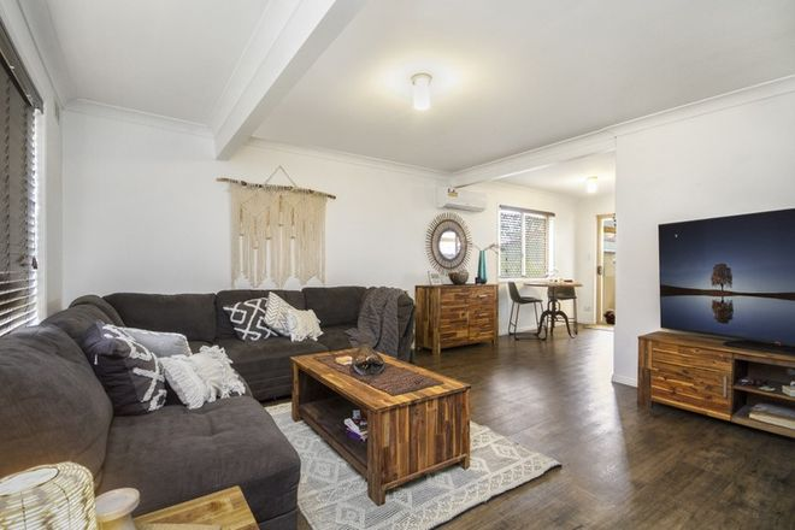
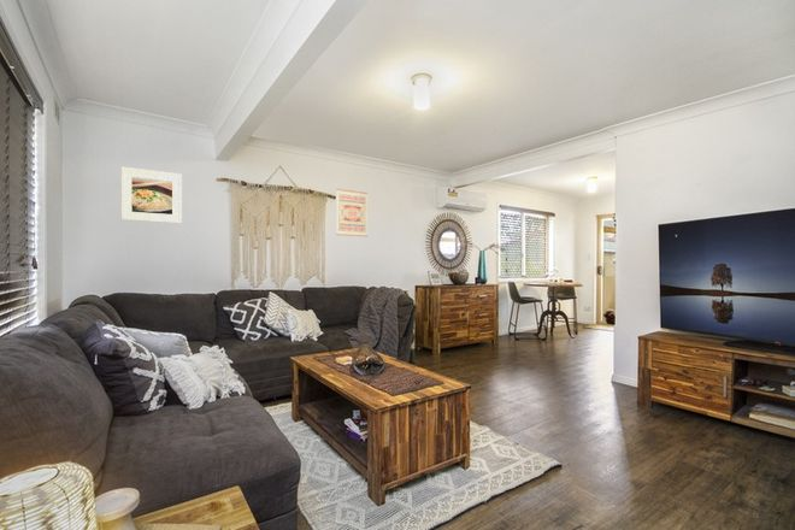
+ wall art (352, 213)
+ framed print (152, 195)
